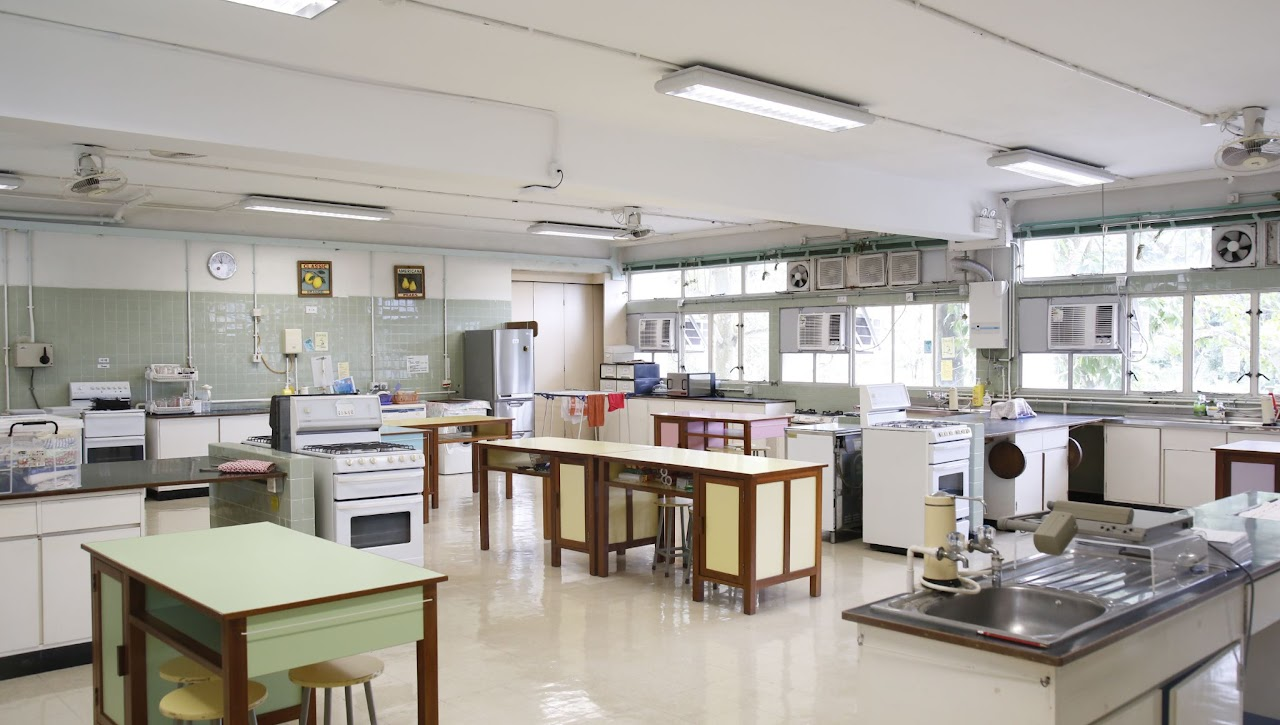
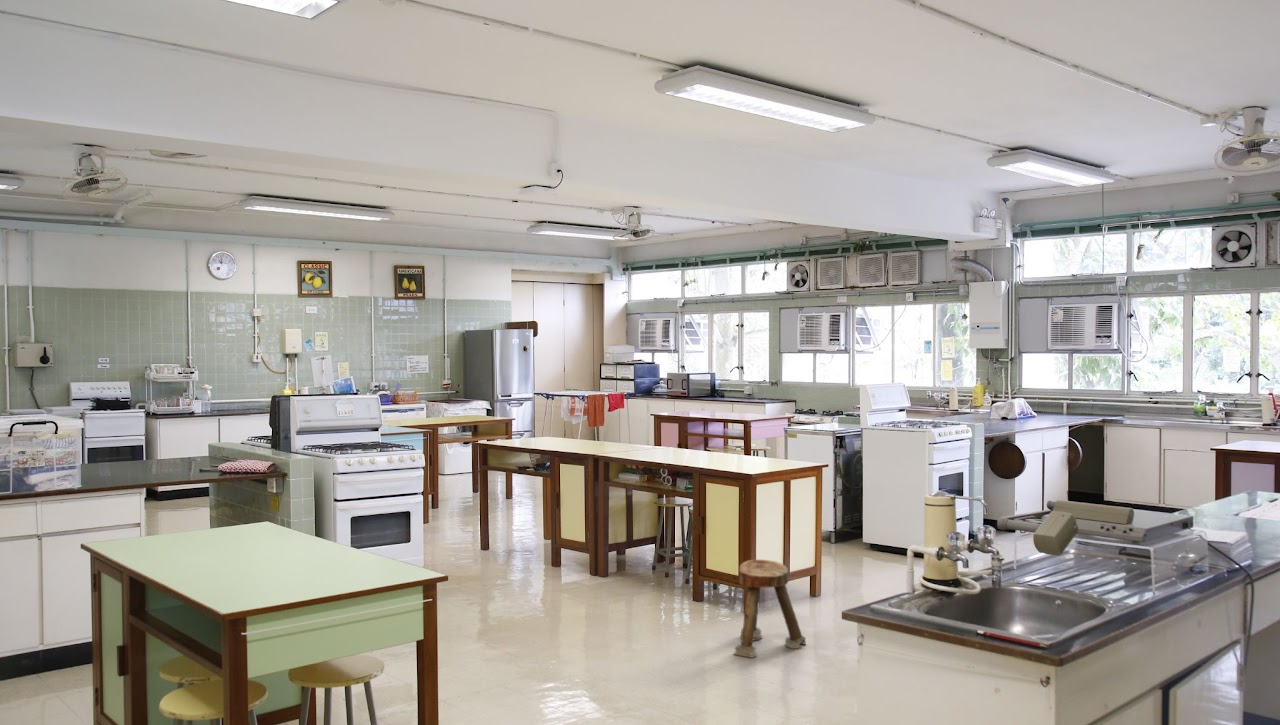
+ stool (758, 605)
